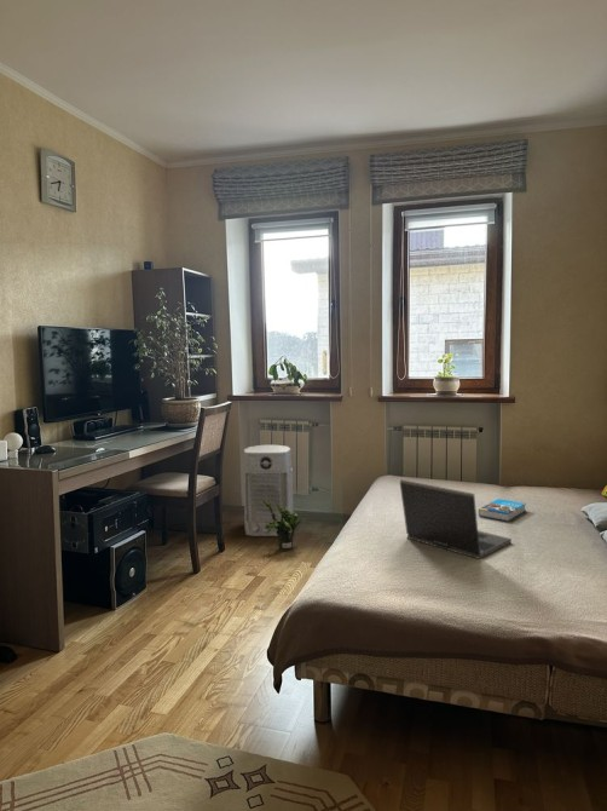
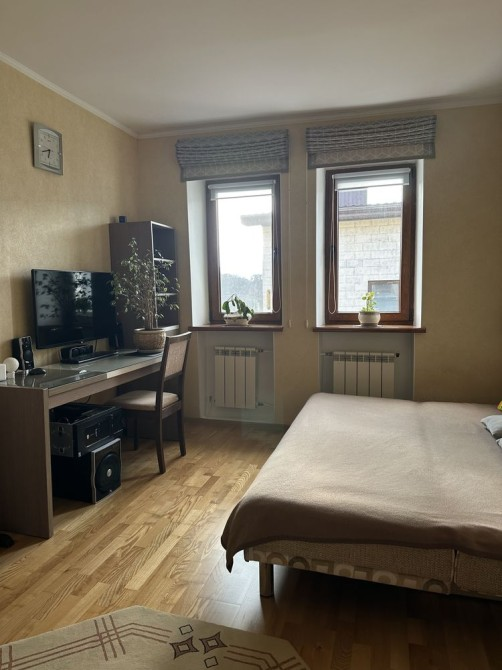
- potted plant (278, 525)
- laptop (455, 511)
- air purifier (267, 488)
- book (502, 508)
